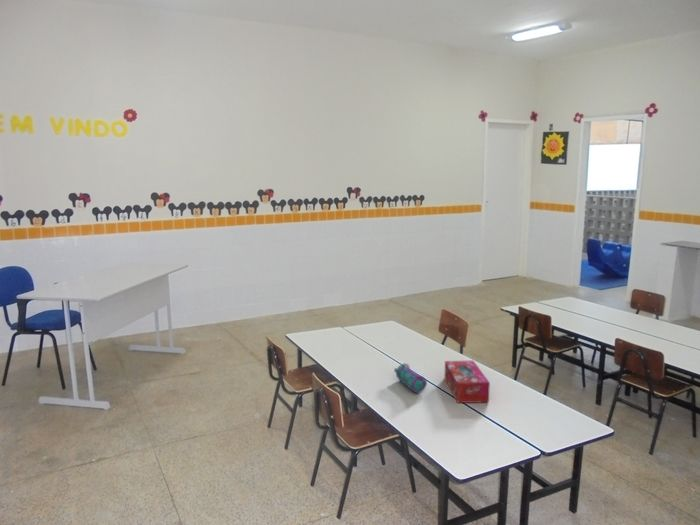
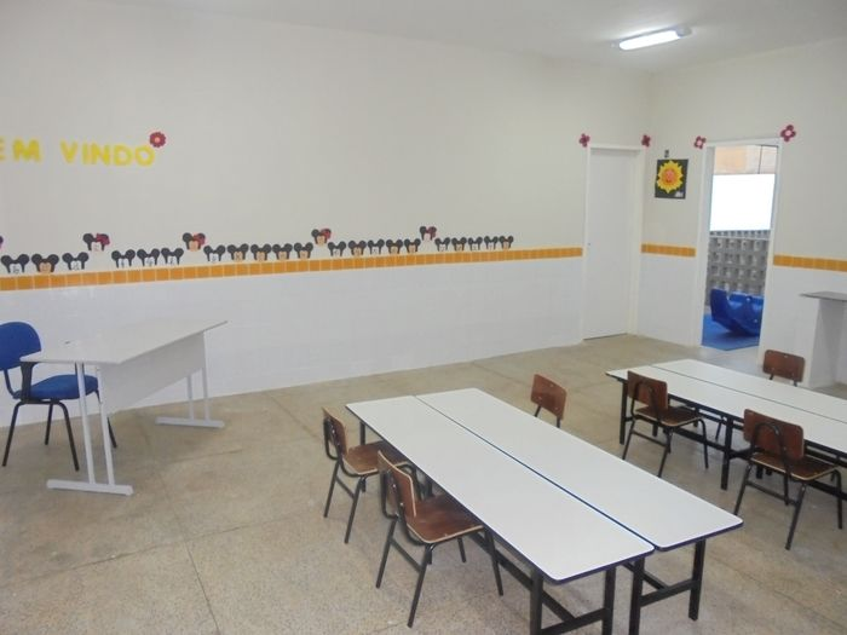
- tissue box (465, 380)
- pencil case (410, 377)
